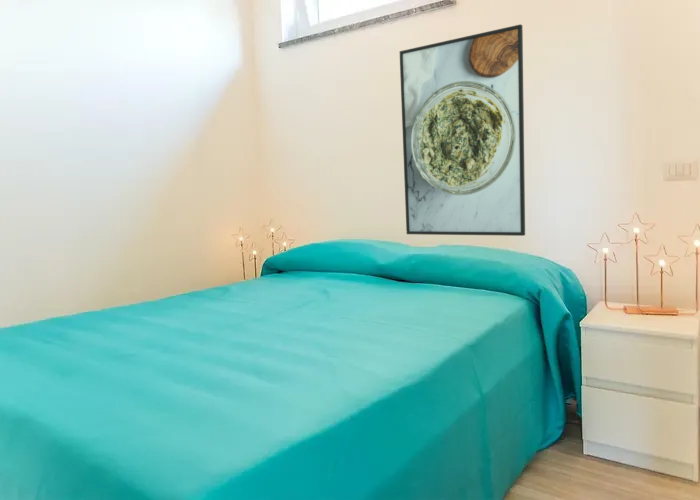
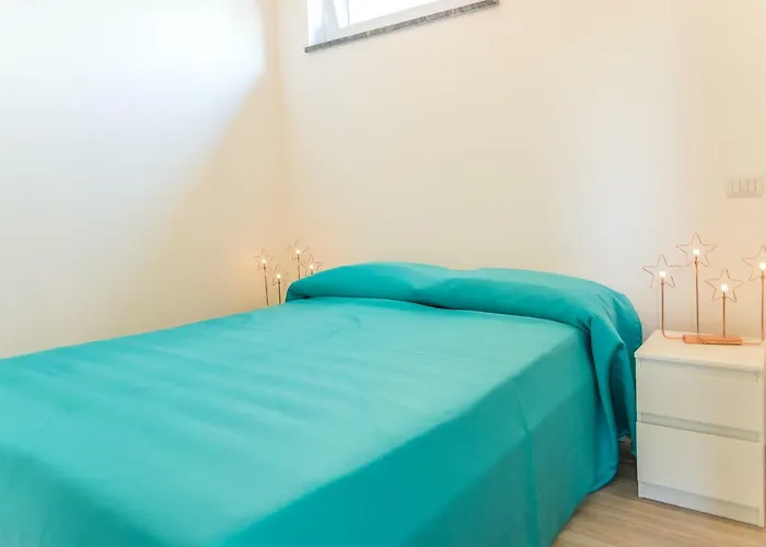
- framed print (459, 138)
